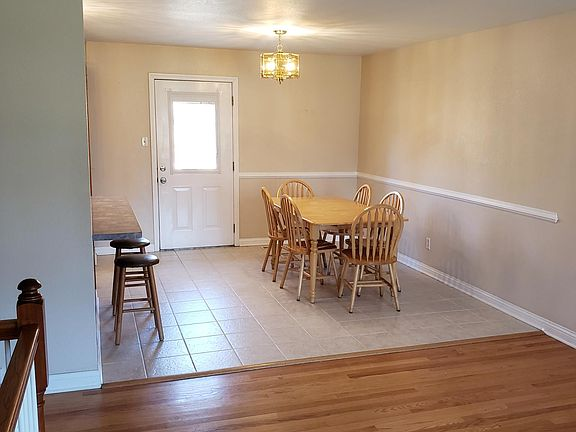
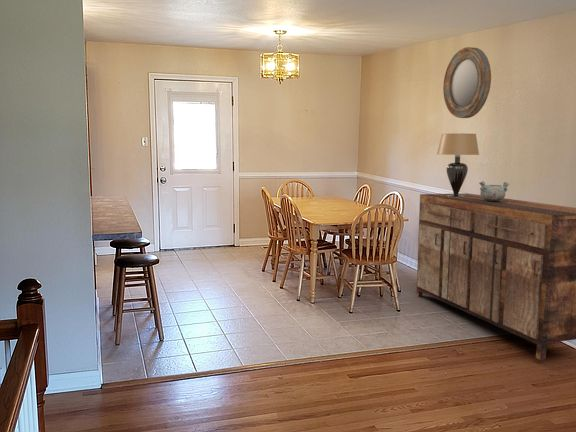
+ decorative bowl (493, 190)
+ home mirror (465, 83)
+ sideboard (496, 263)
+ table lamp (457, 165)
